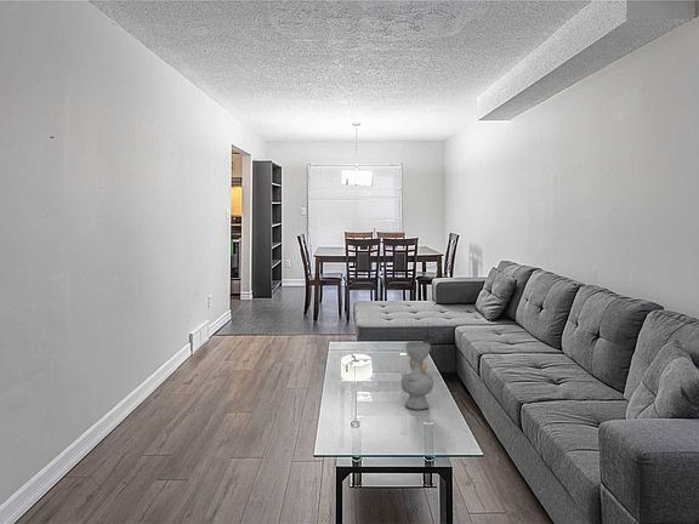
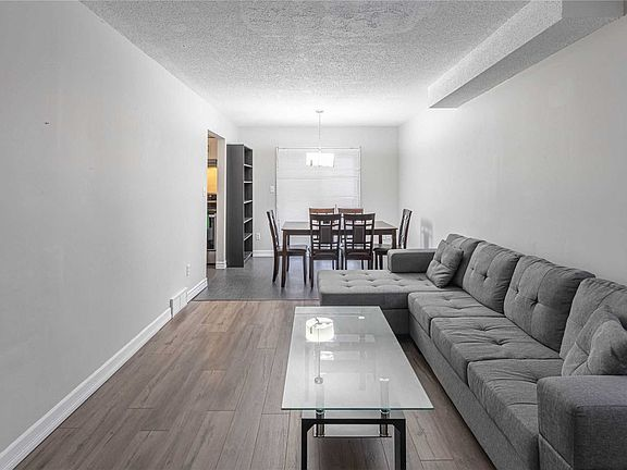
- decorative vase (417, 375)
